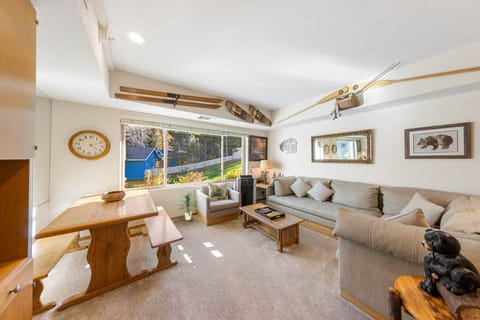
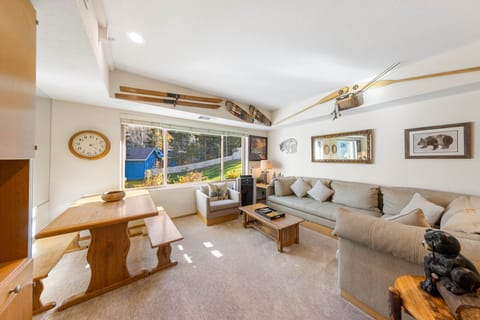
- indoor plant (187, 205)
